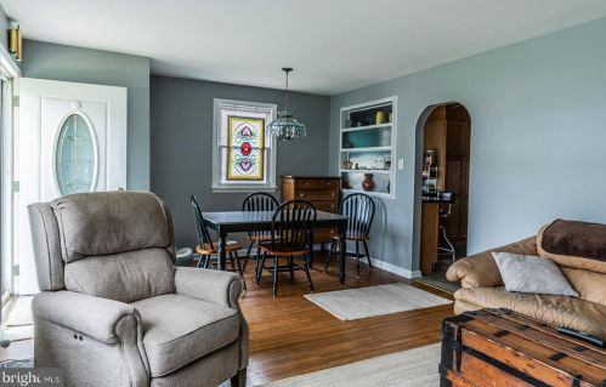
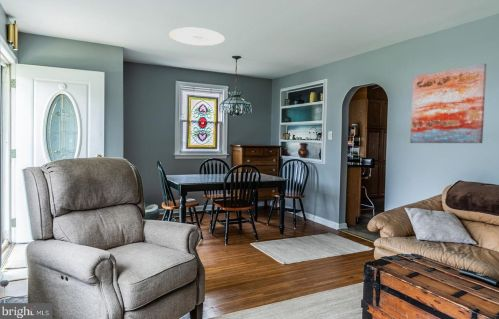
+ wall art (444, 107)
+ ceiling light (197, 34)
